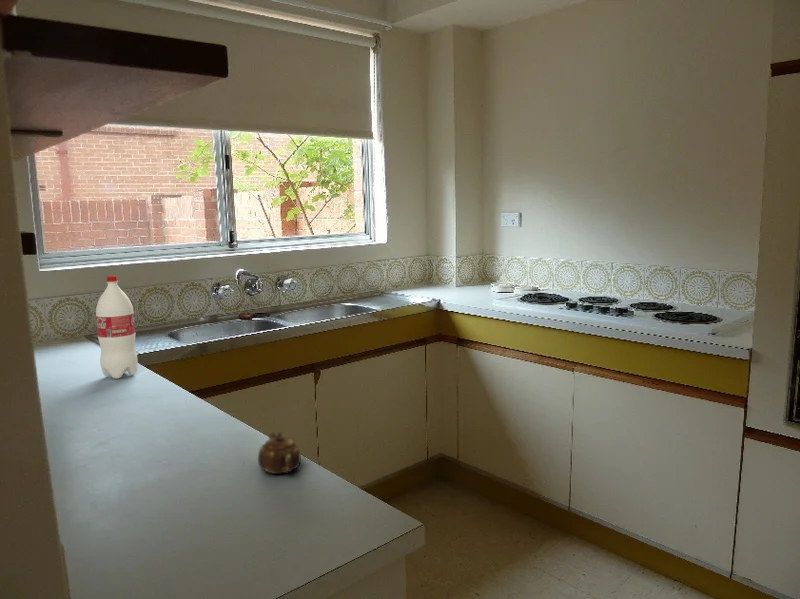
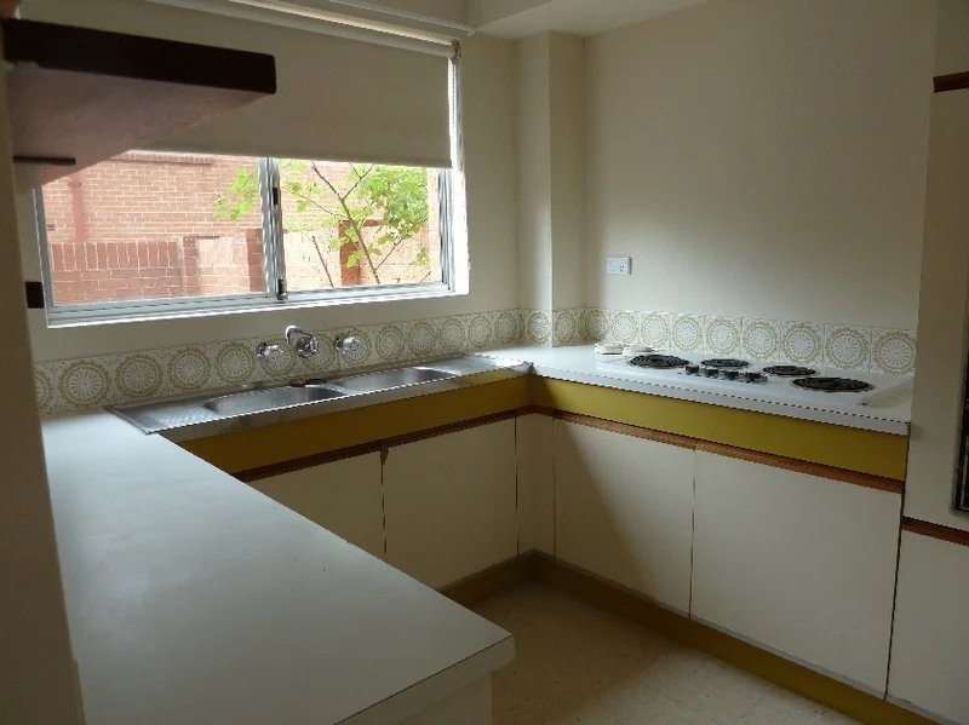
- teapot (279, 450)
- bottle (116, 326)
